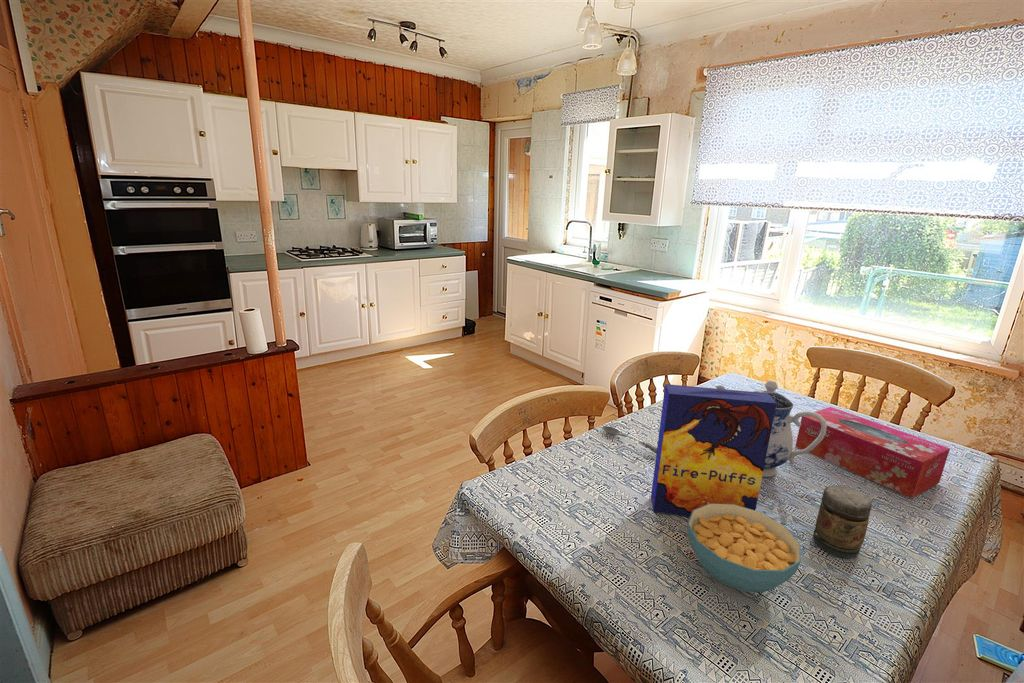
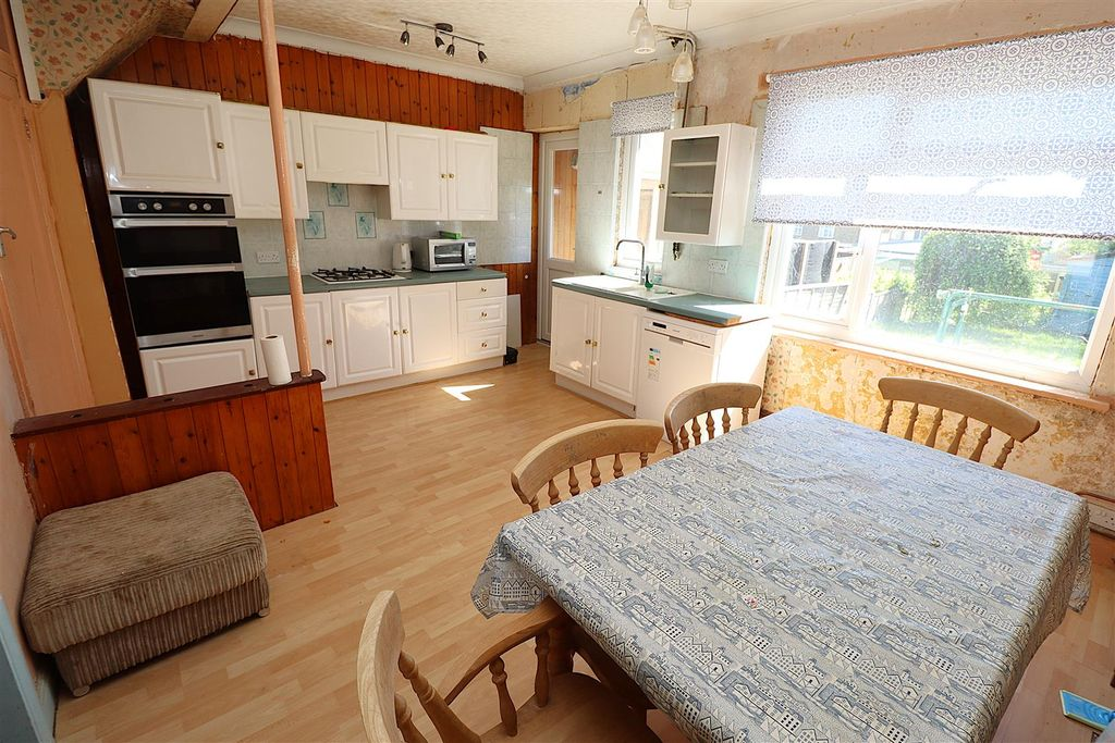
- tissue box (866, 447)
- cereal bowl (738, 555)
- jar (841, 520)
- soupspoon (629, 437)
- cereal box (708, 453)
- teapot (772, 424)
